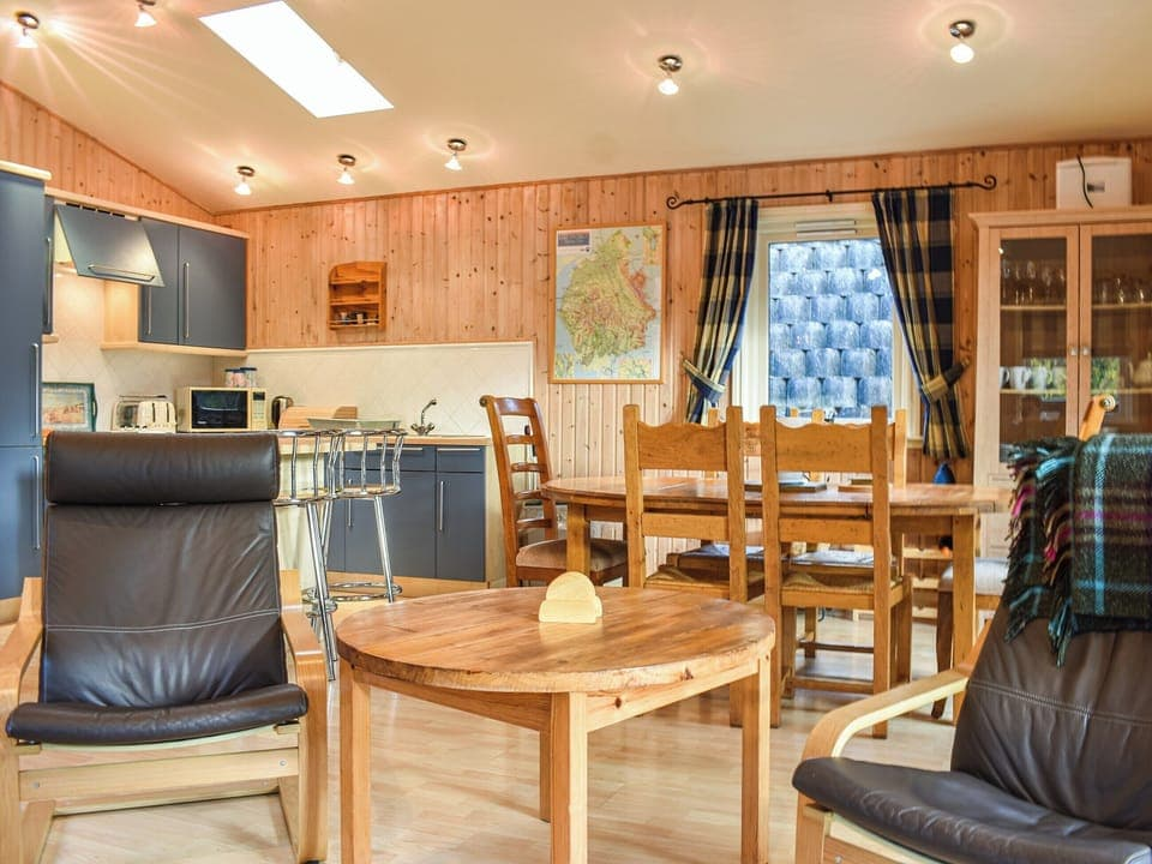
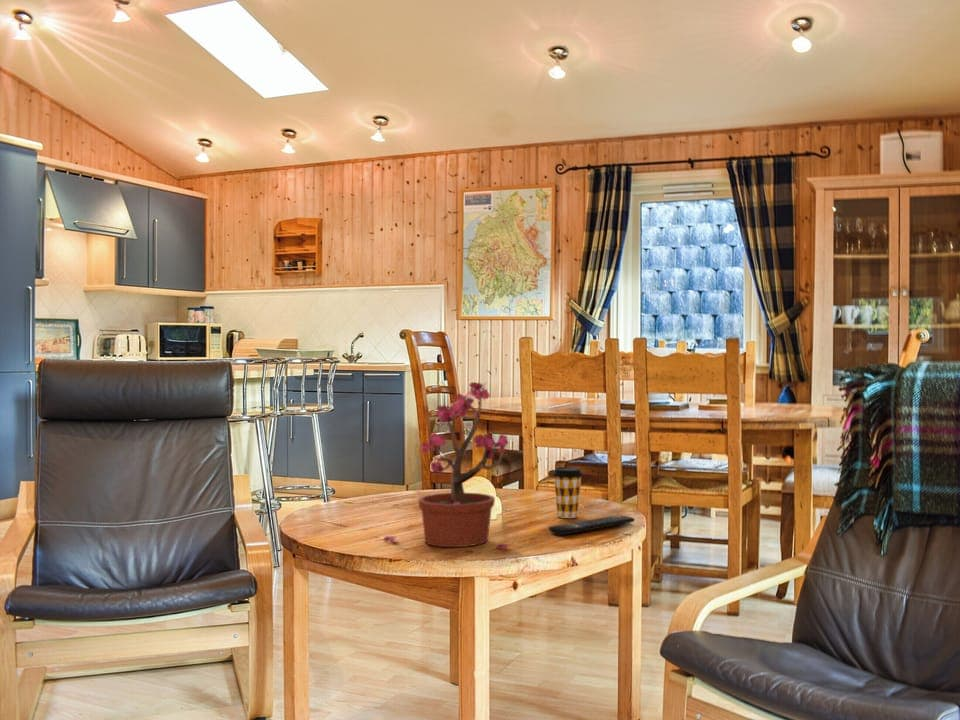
+ coffee cup (567, 492)
+ remote control (593, 525)
+ potted plant (447, 461)
